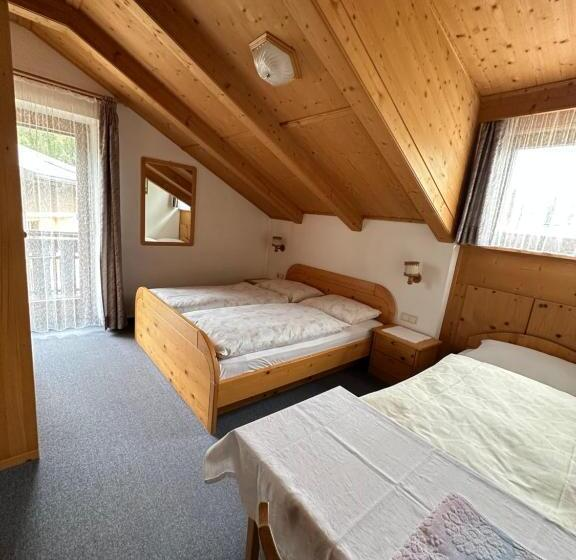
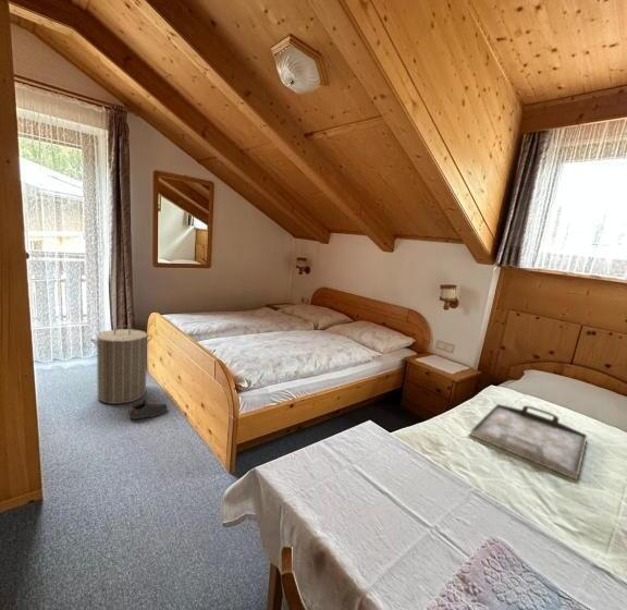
+ shoe (148, 407)
+ serving tray (530, 430)
+ laundry hamper (122, 359)
